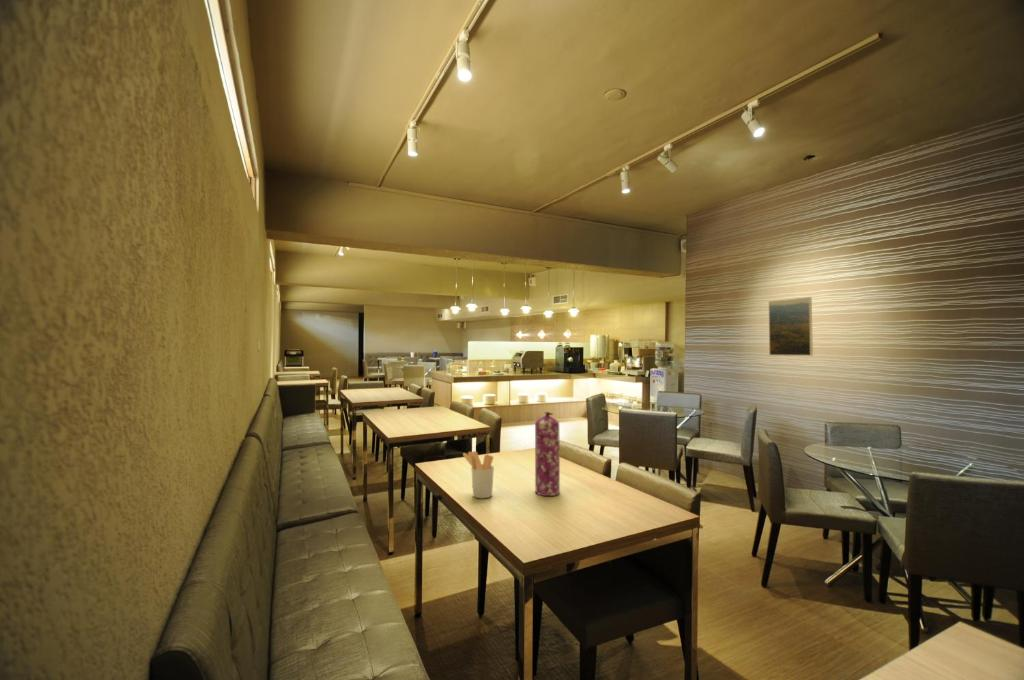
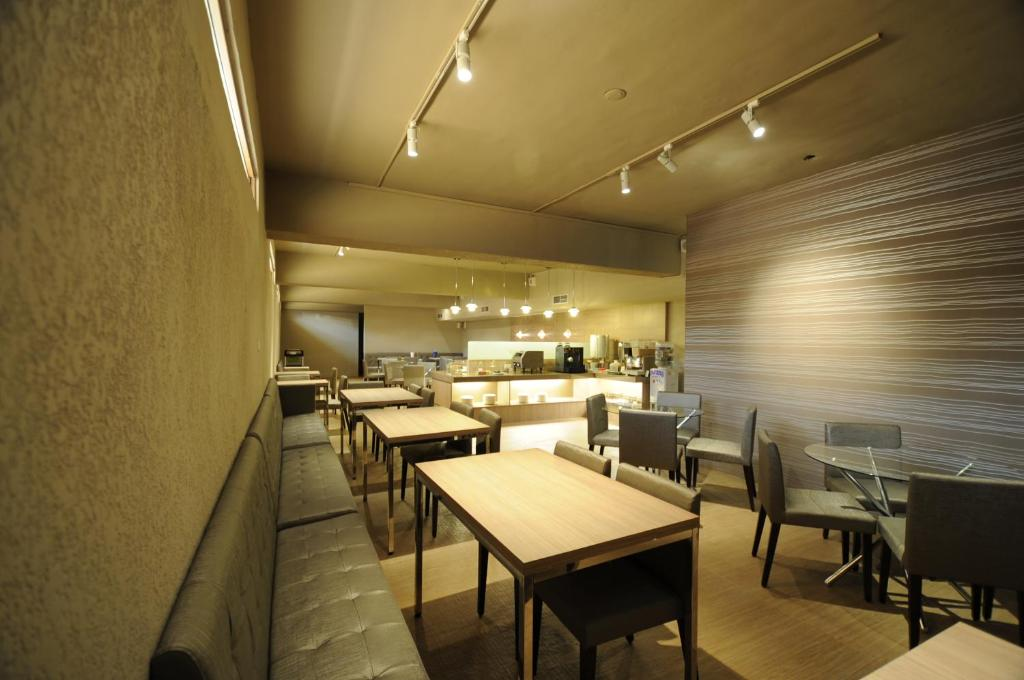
- gas cylinder (547, 452)
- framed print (789, 327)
- utensil holder (478, 473)
